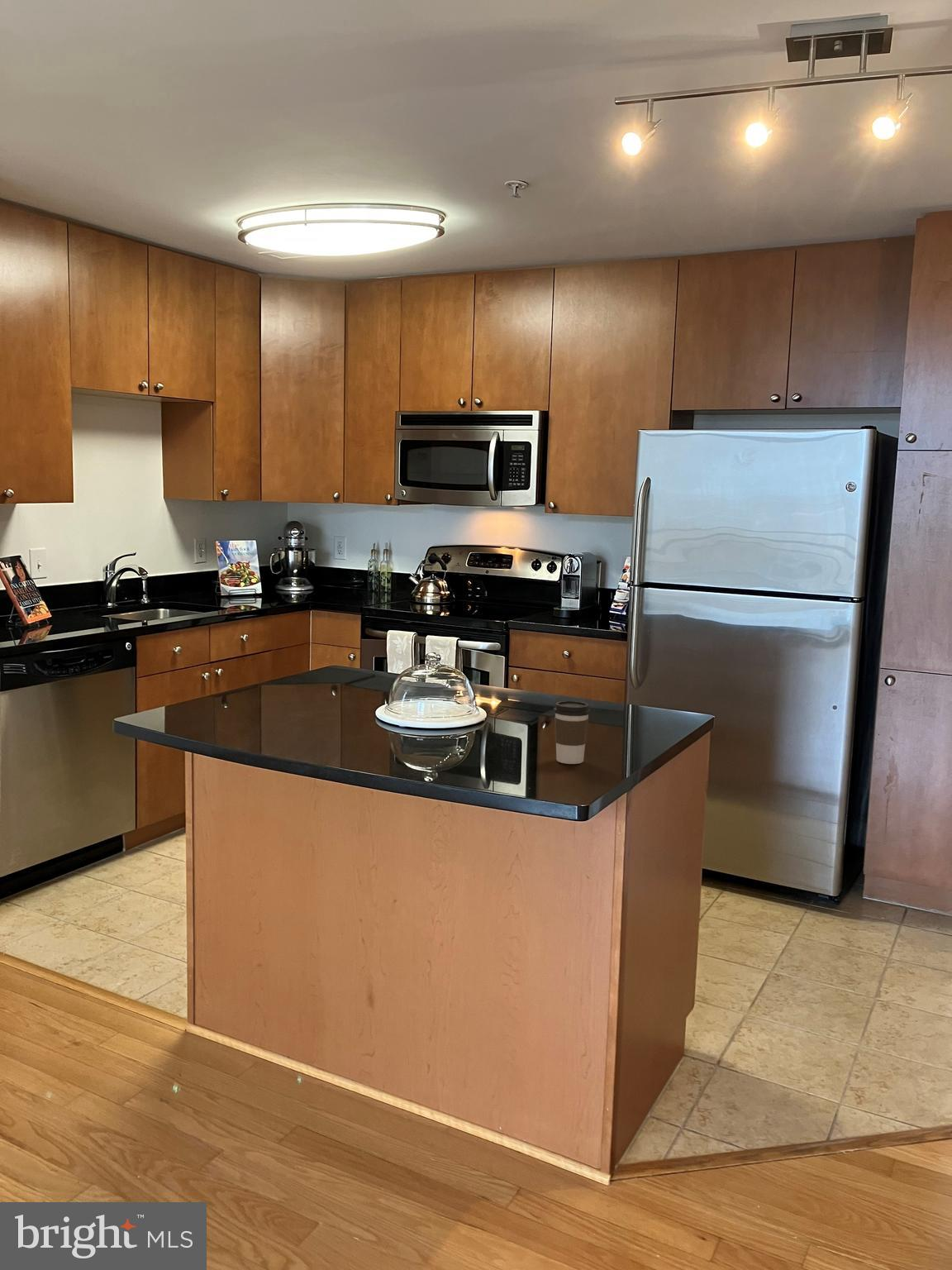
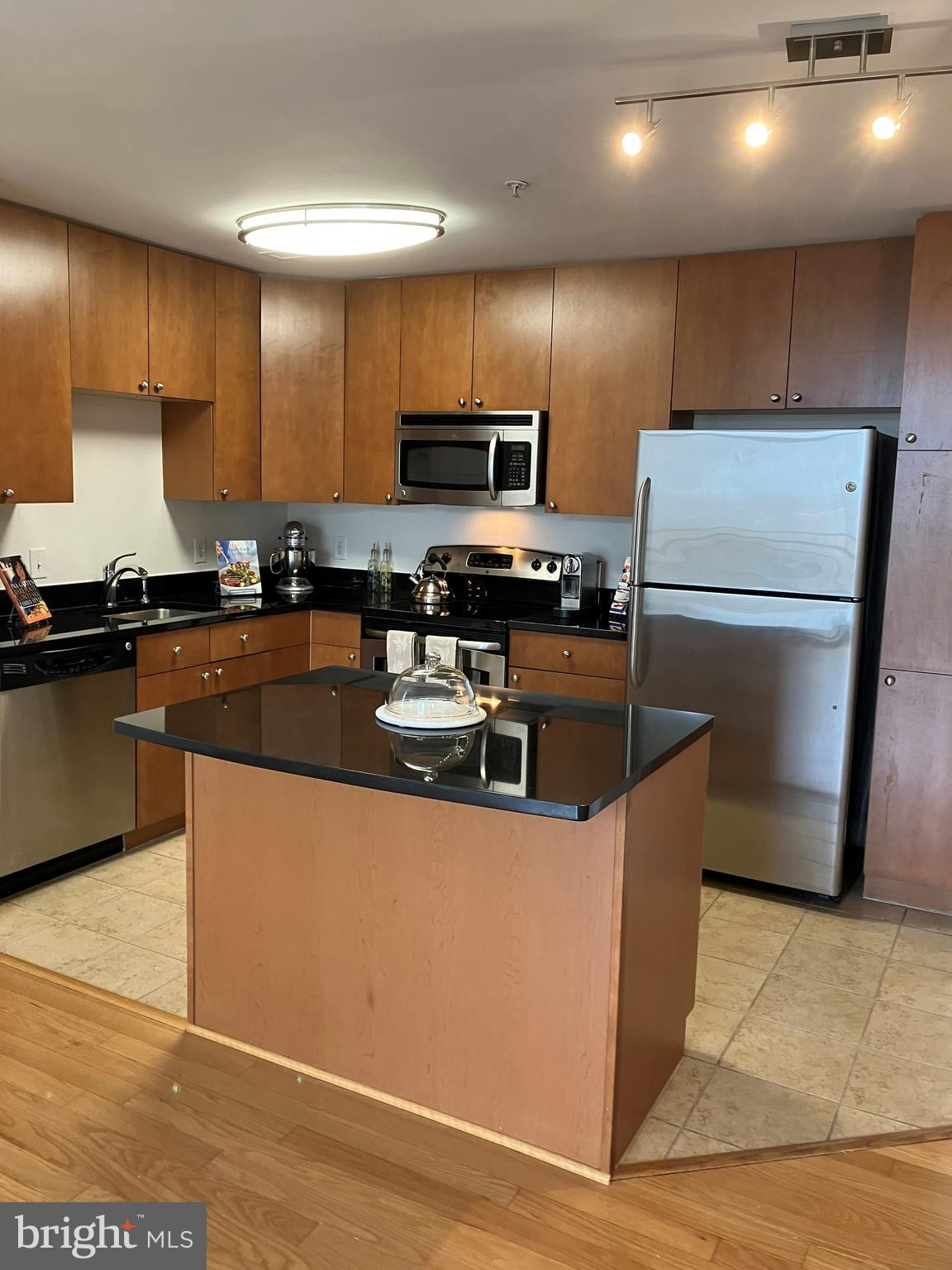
- coffee cup (570, 732)
